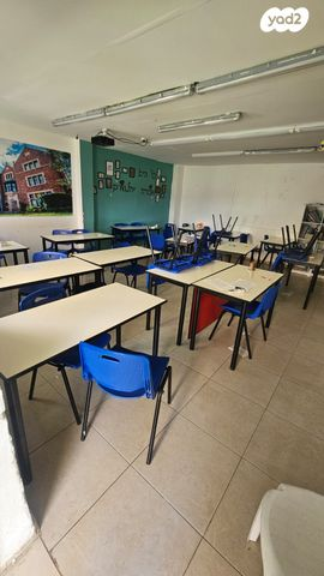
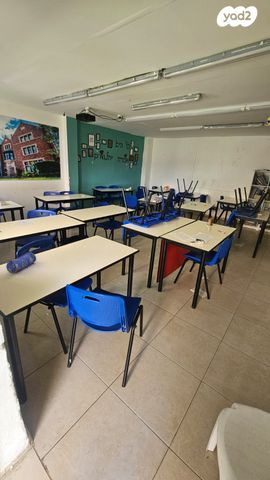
+ pencil case (21, 261)
